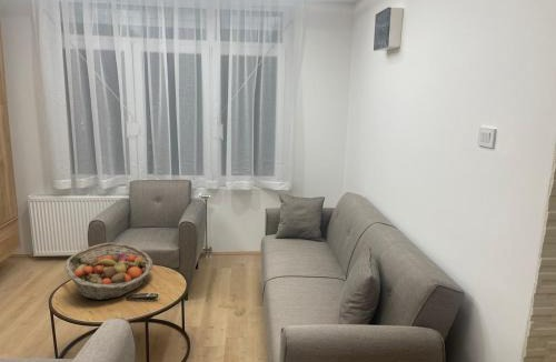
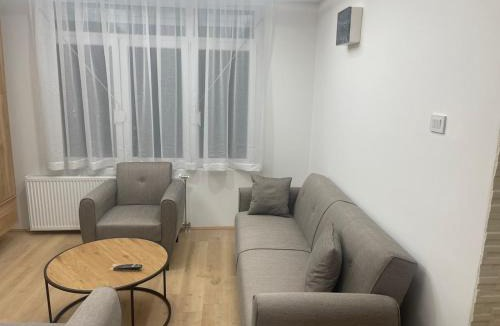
- fruit basket (110, 270)
